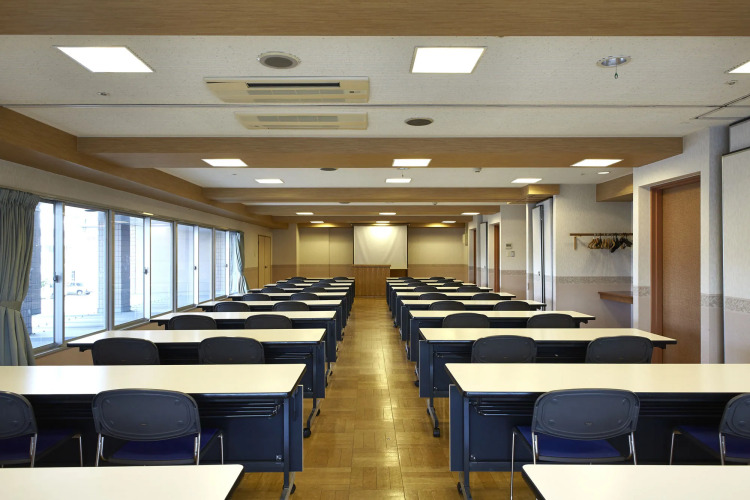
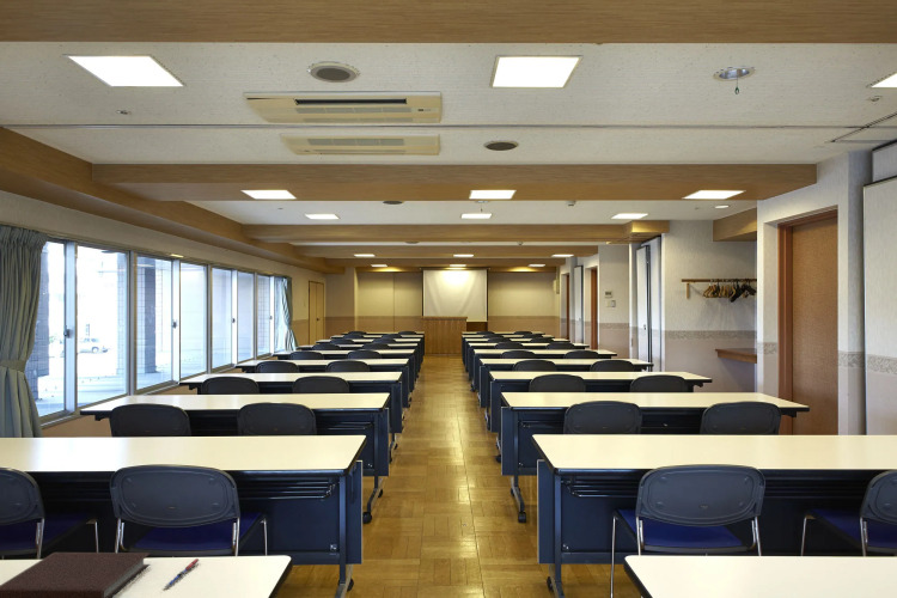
+ notebook (77, 575)
+ pen (182, 572)
